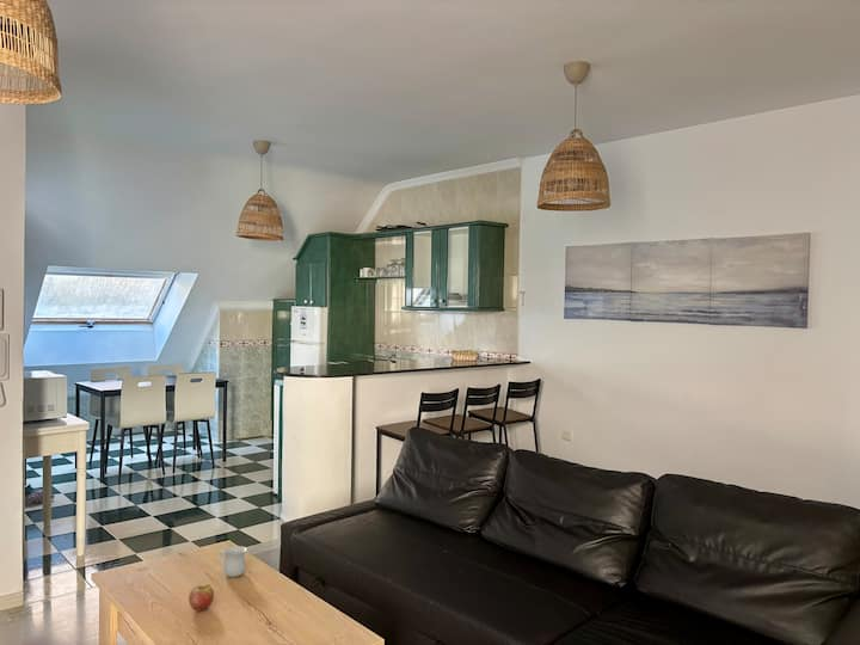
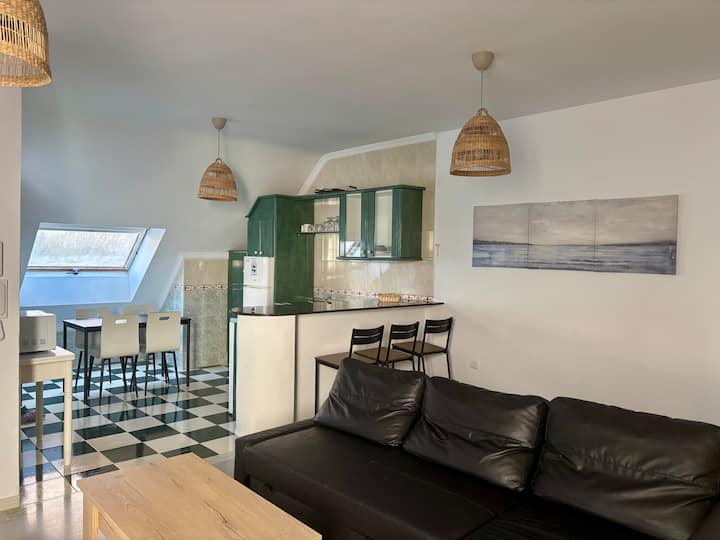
- mug (231, 561)
- fruit (201, 596)
